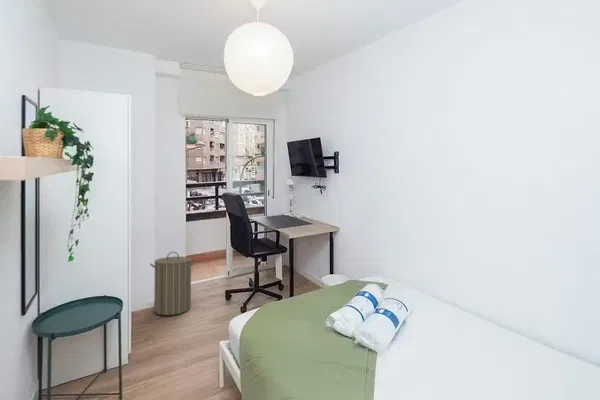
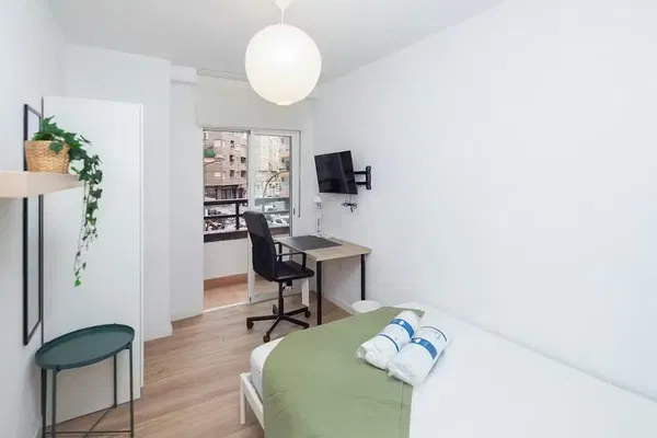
- laundry hamper (173, 280)
